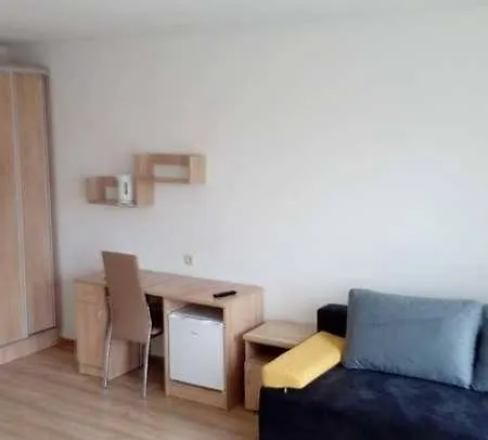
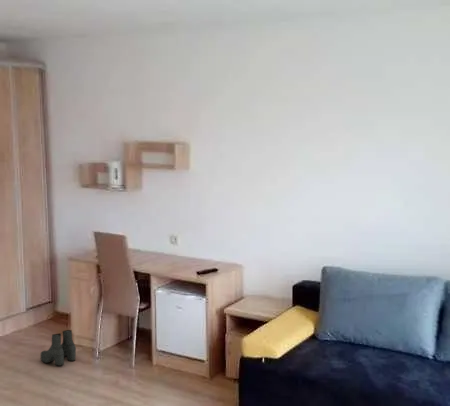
+ boots (58, 345)
